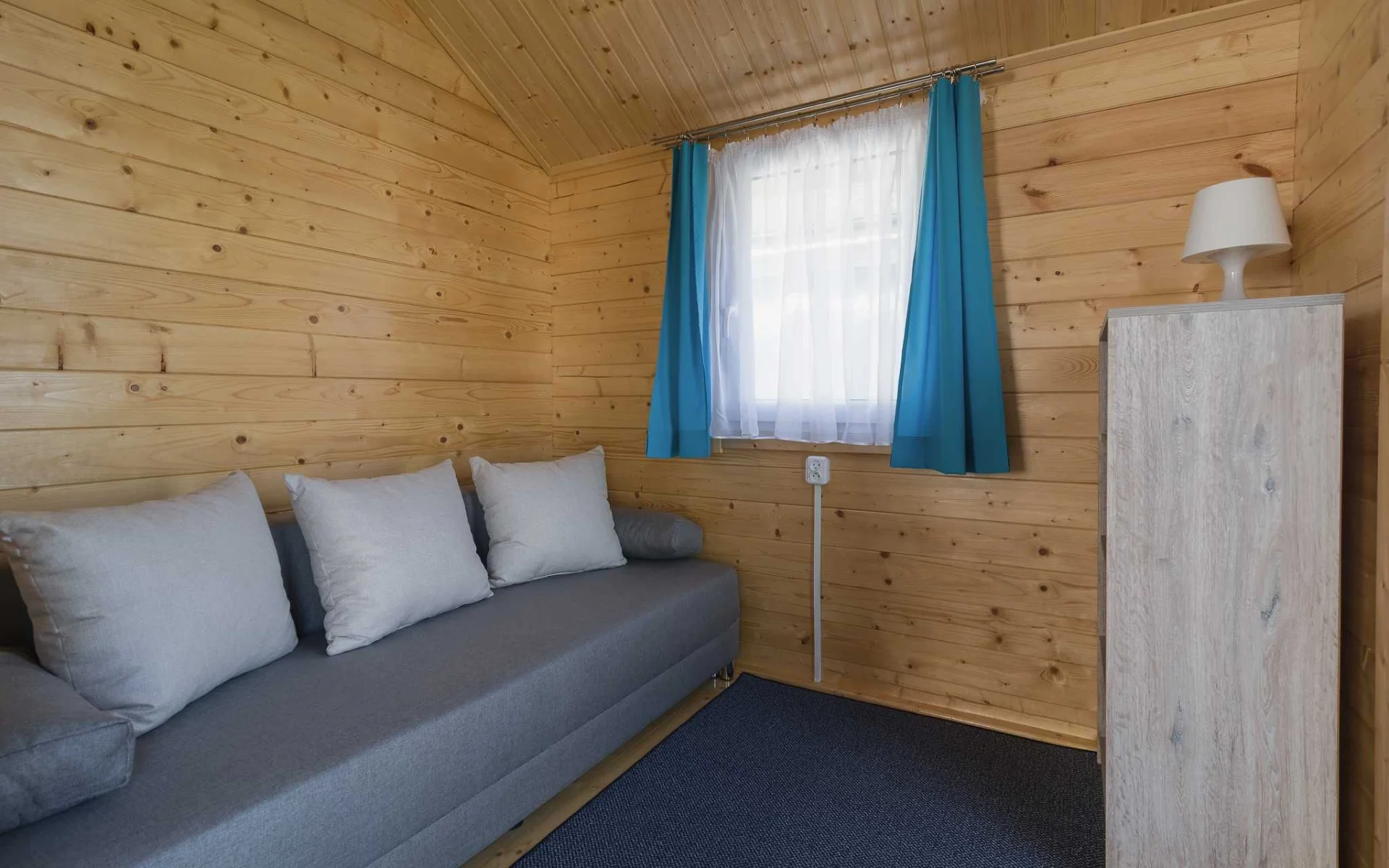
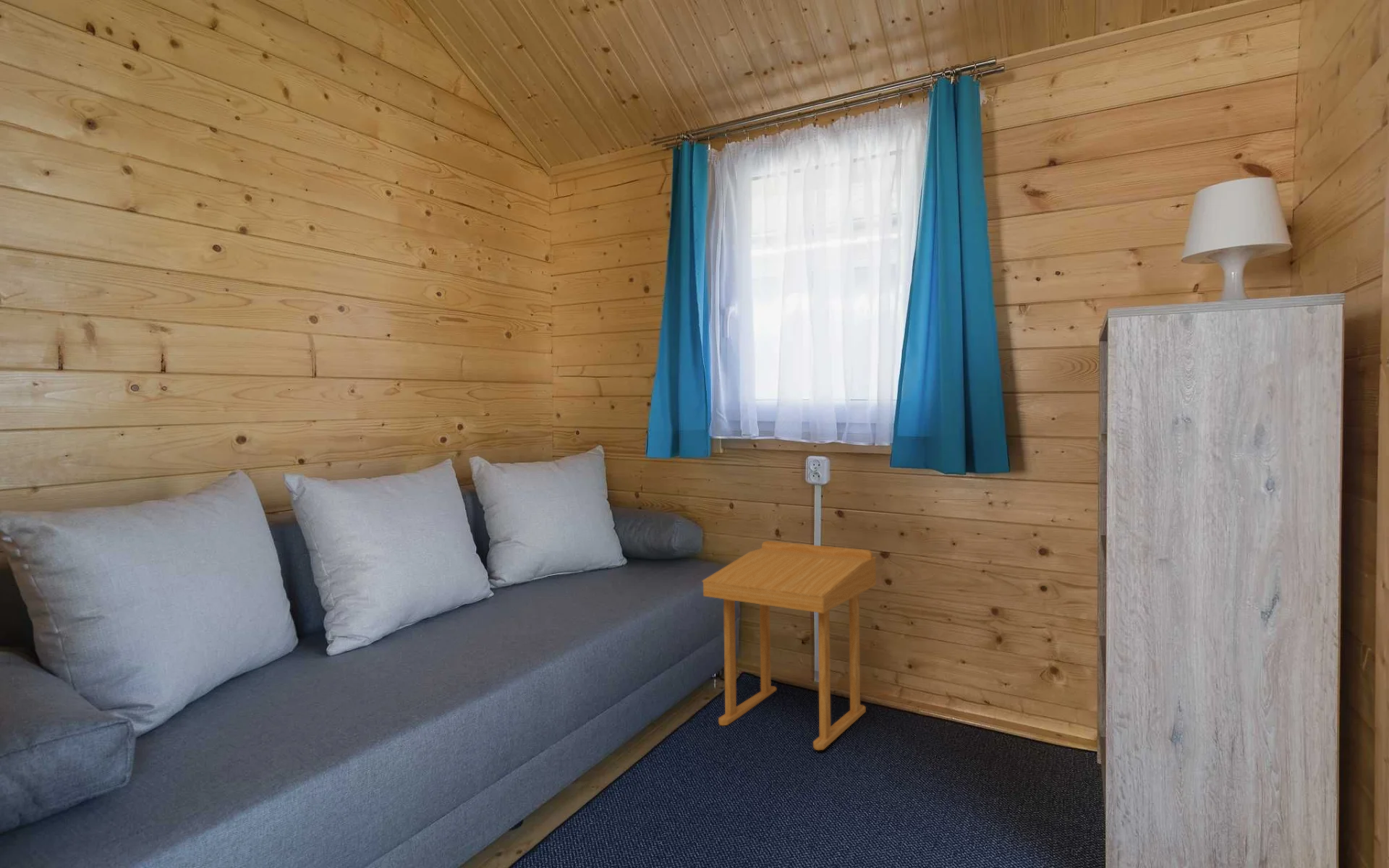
+ side table (770, 635)
